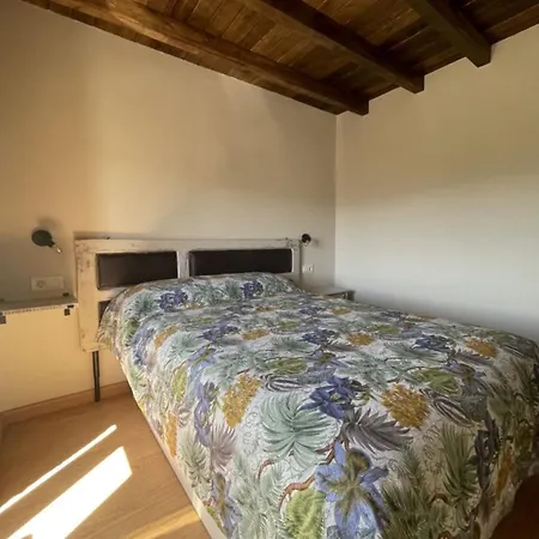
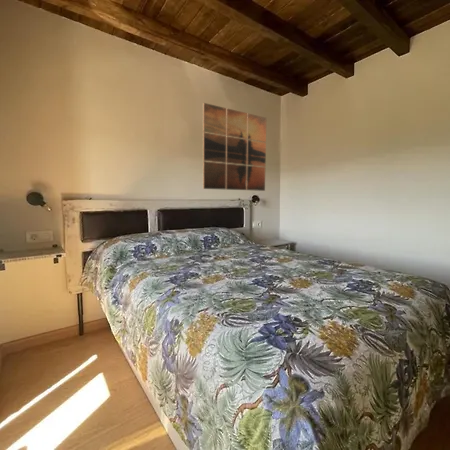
+ wall art (236, 150)
